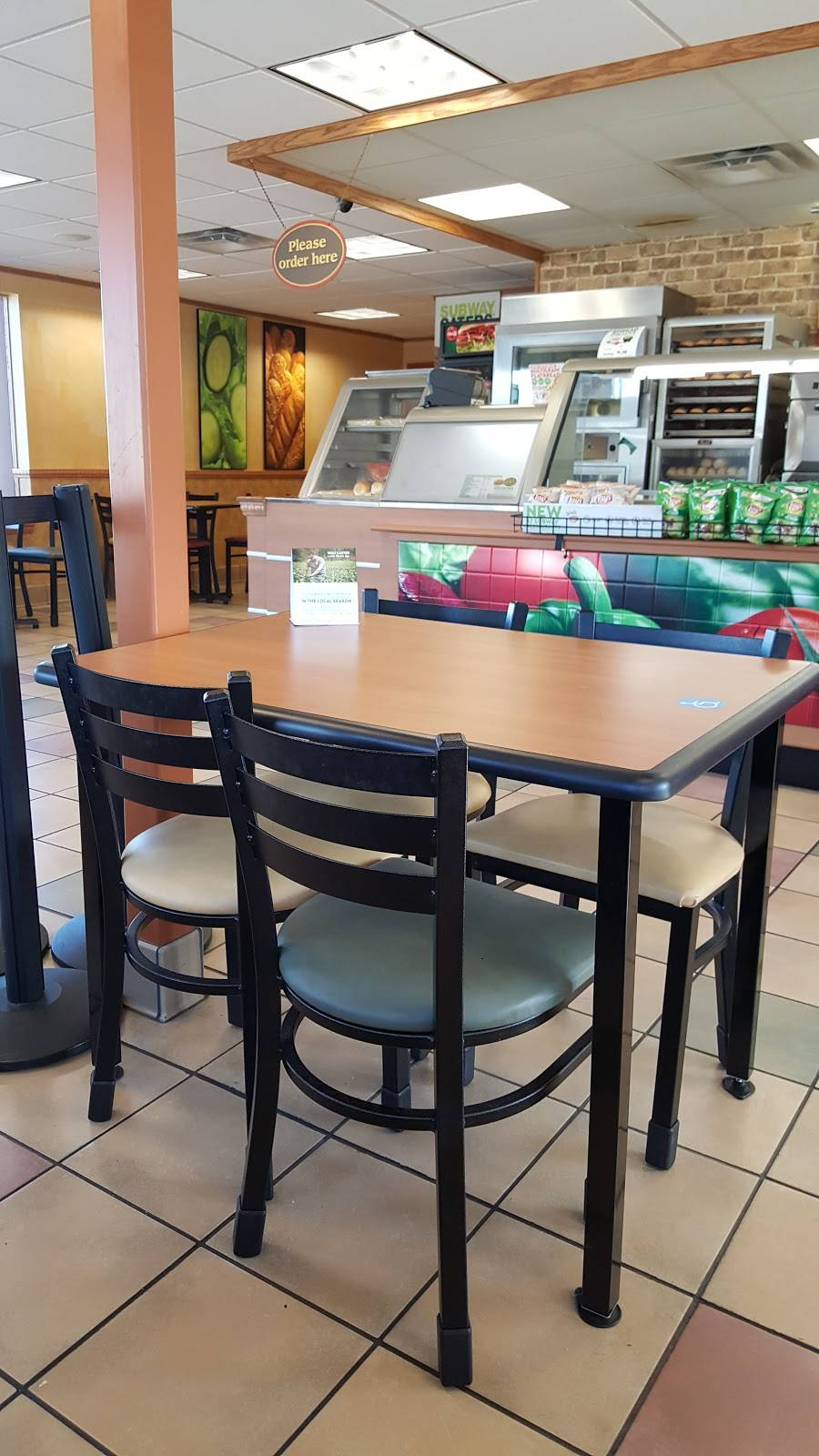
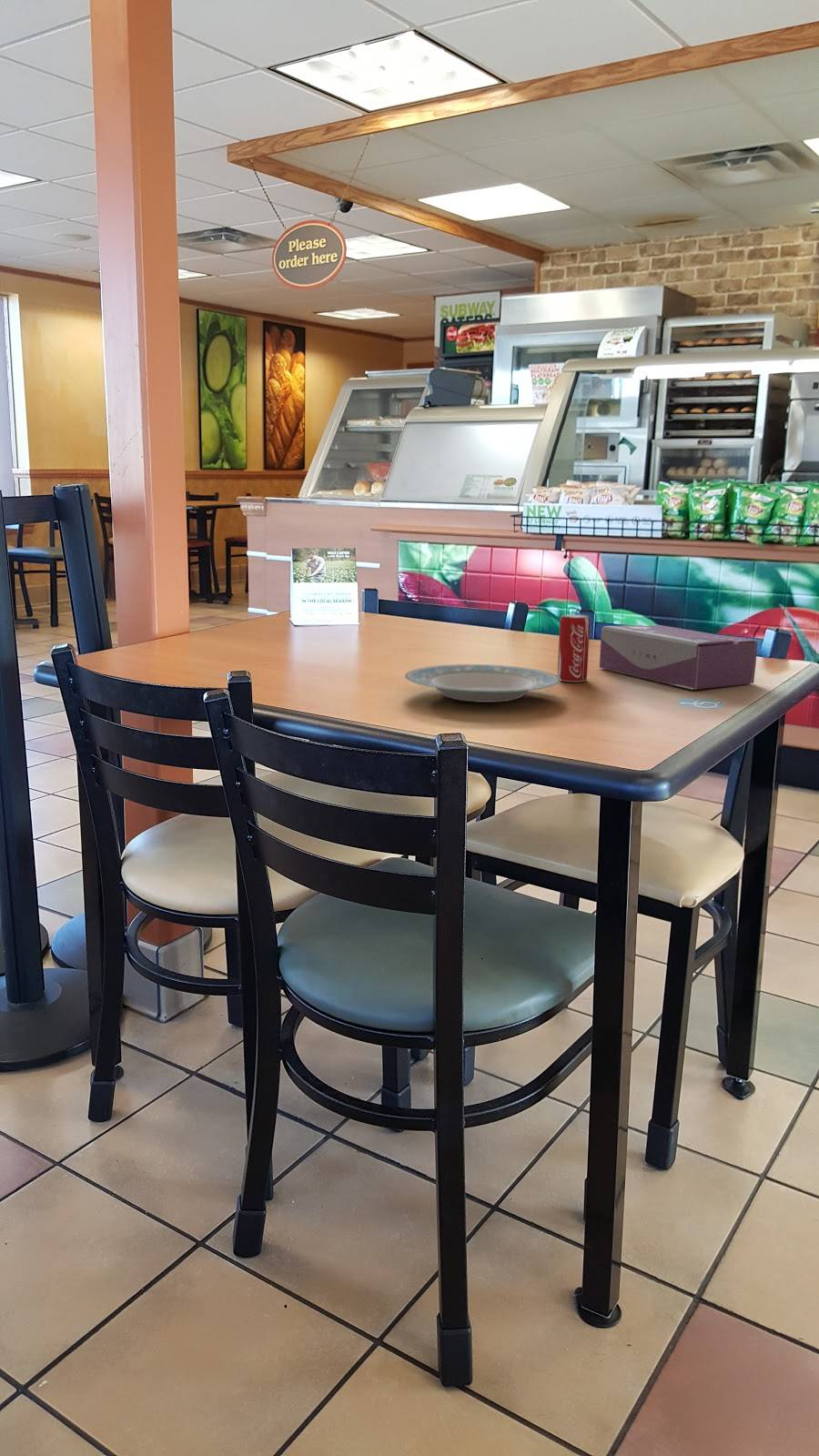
+ tissue box (675, 653)
+ plate (481, 686)
+ beverage can (573, 647)
